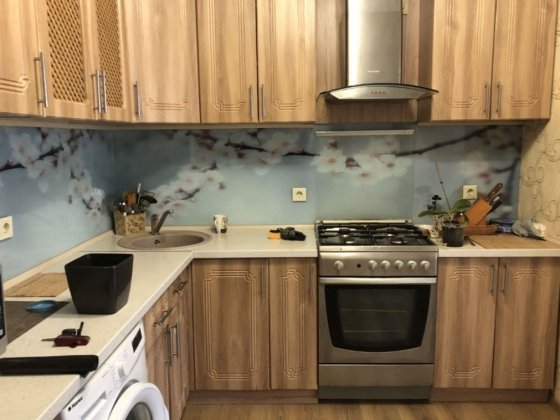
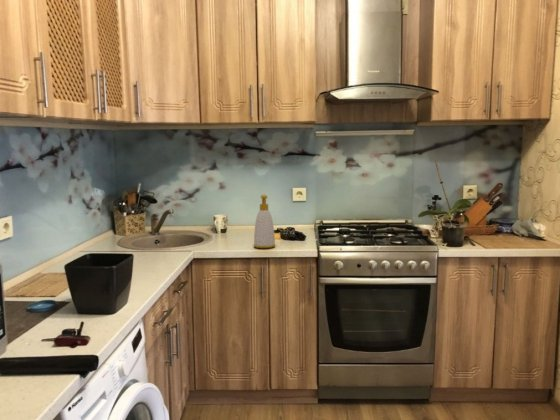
+ soap bottle (264, 221)
